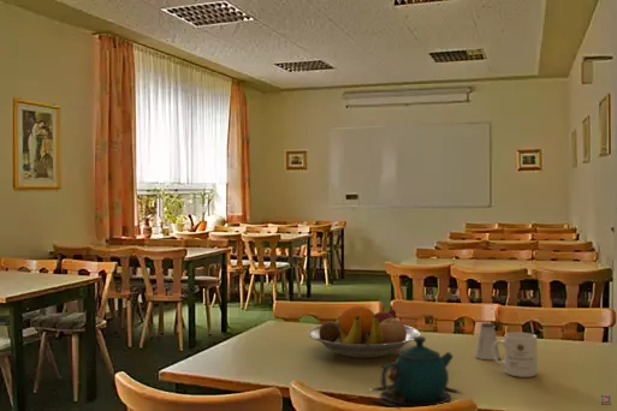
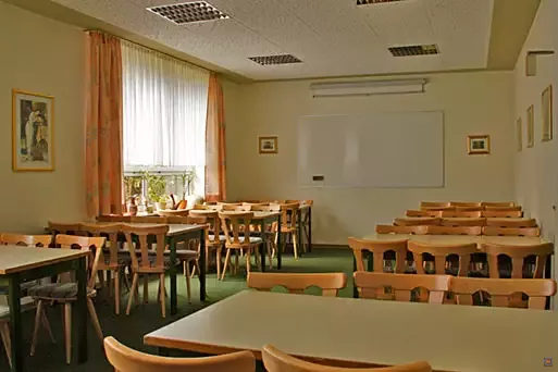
- saltshaker (487, 340)
- teapot (415, 367)
- mug (514, 353)
- fruit bowl (363, 327)
